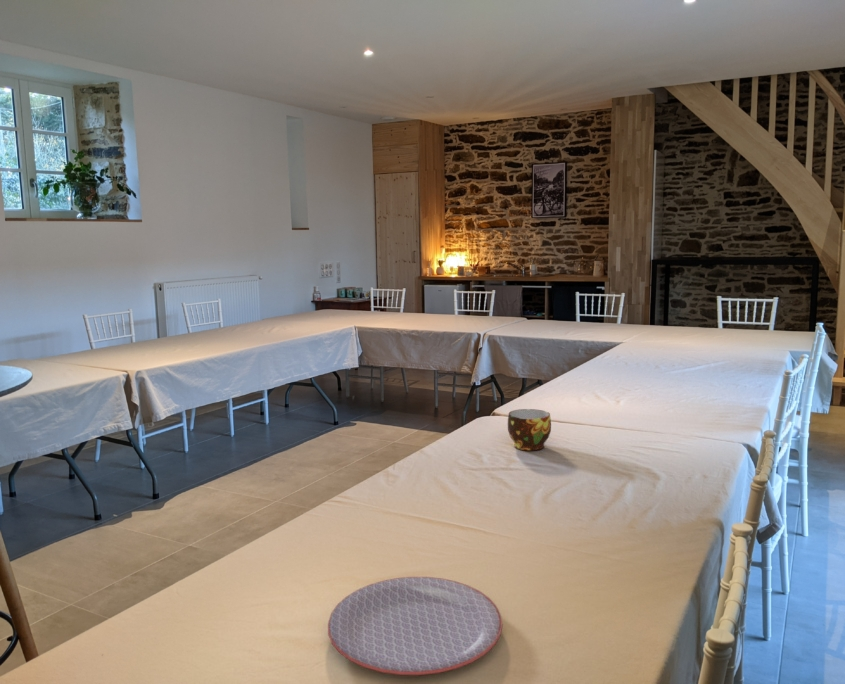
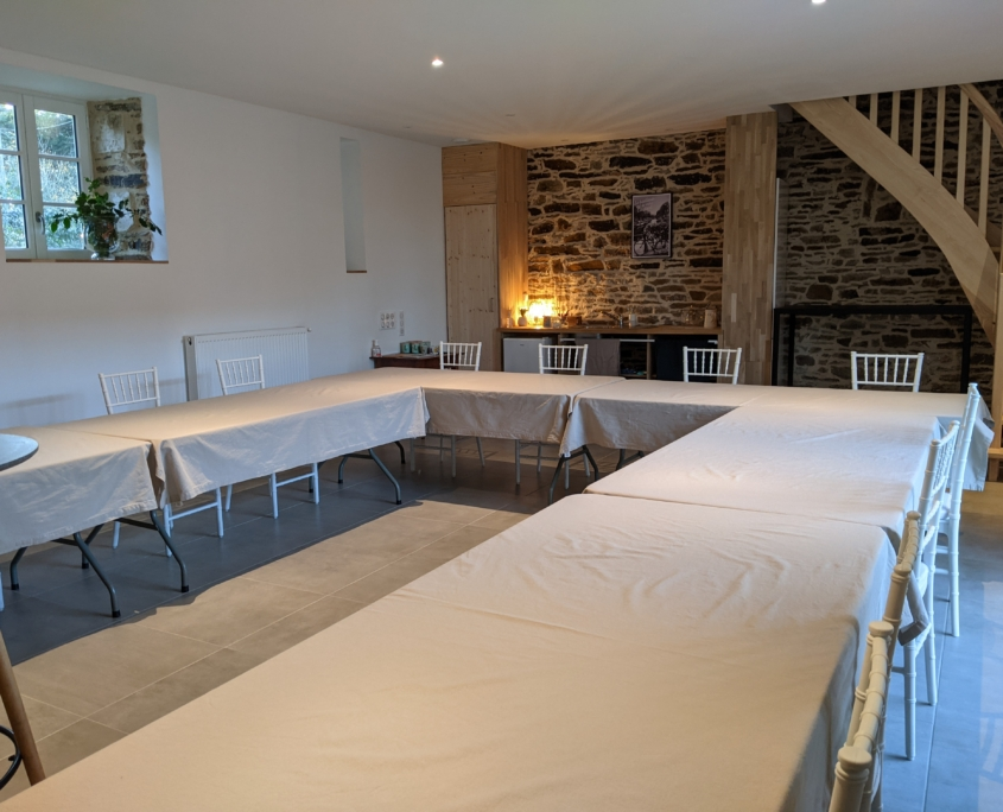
- plate (415, 624)
- cup (526, 429)
